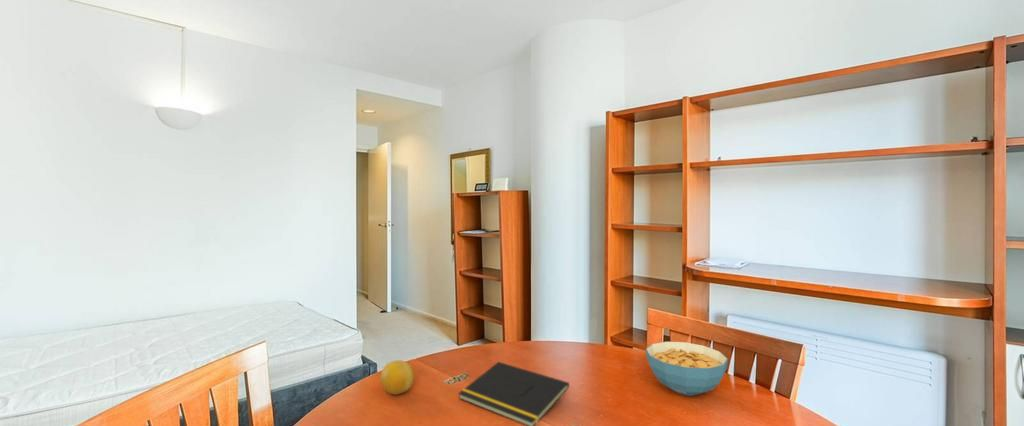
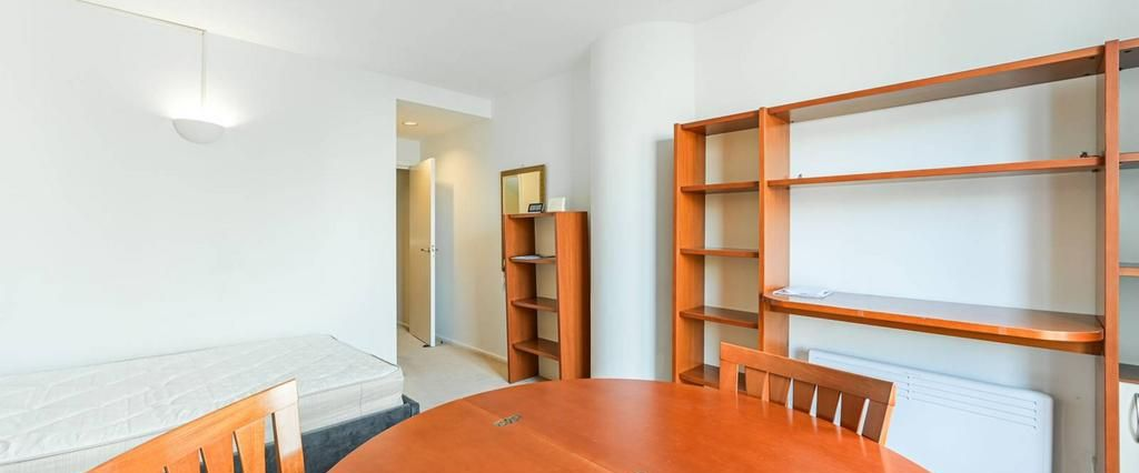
- notepad (513, 390)
- fruit (397, 377)
- cereal bowl (685, 372)
